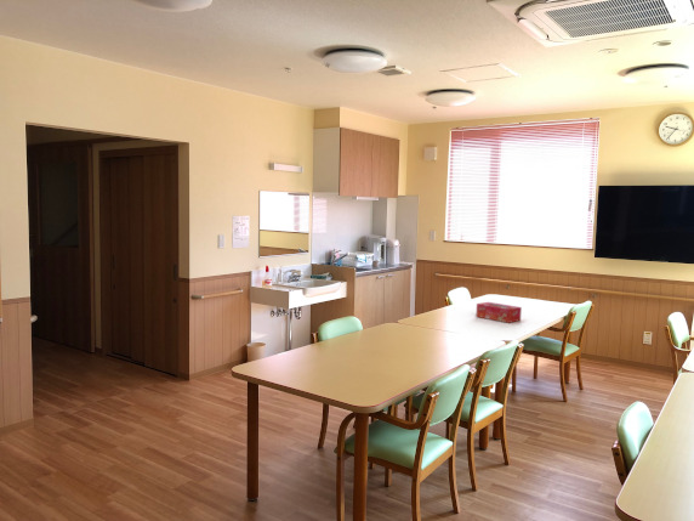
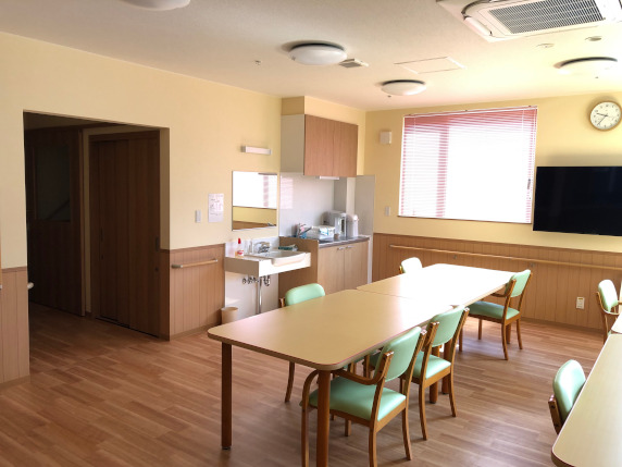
- tissue box (497, 311)
